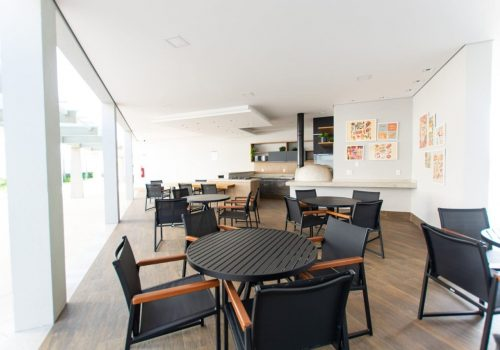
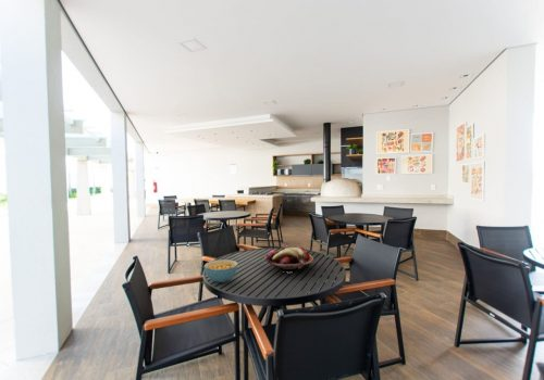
+ fruit basket (289, 256)
+ cereal bowl (221, 273)
